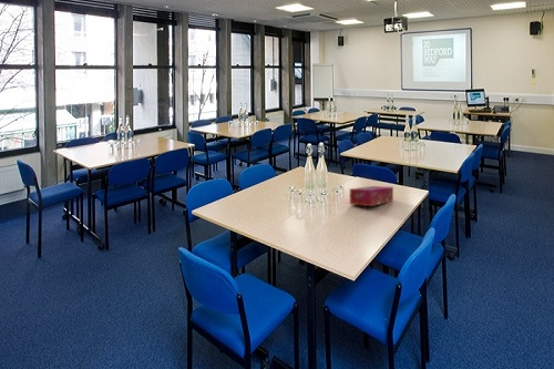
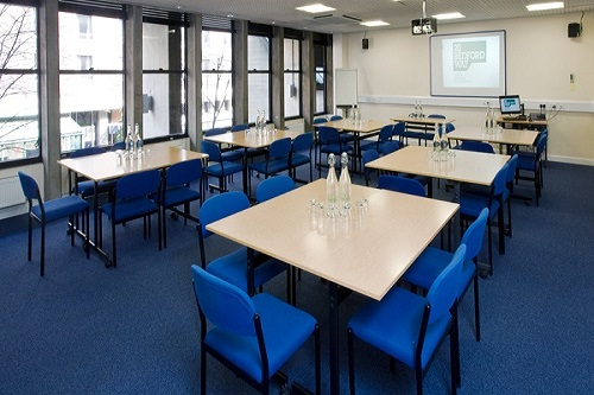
- tissue box (371, 195)
